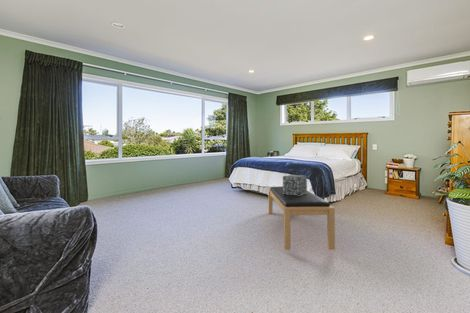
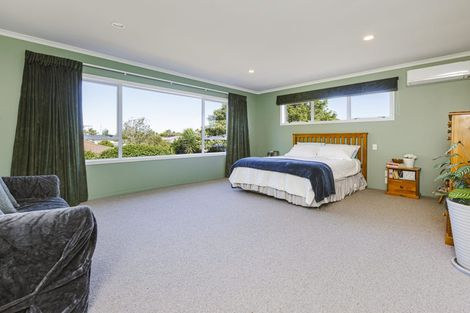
- bench (294, 210)
- decorative box (294, 184)
